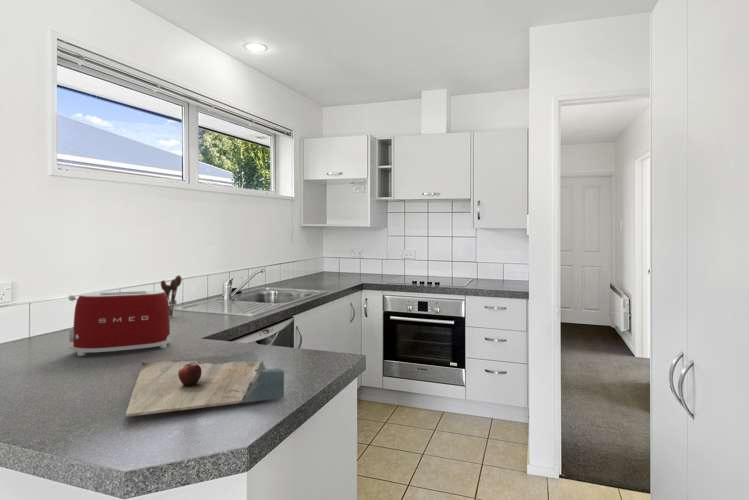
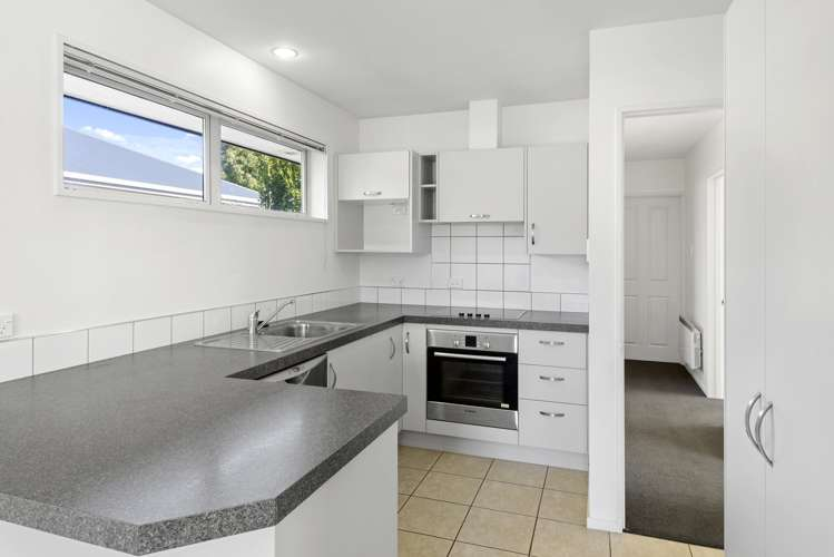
- utensil holder (171, 296)
- cutting board (204, 368)
- toaster (121, 320)
